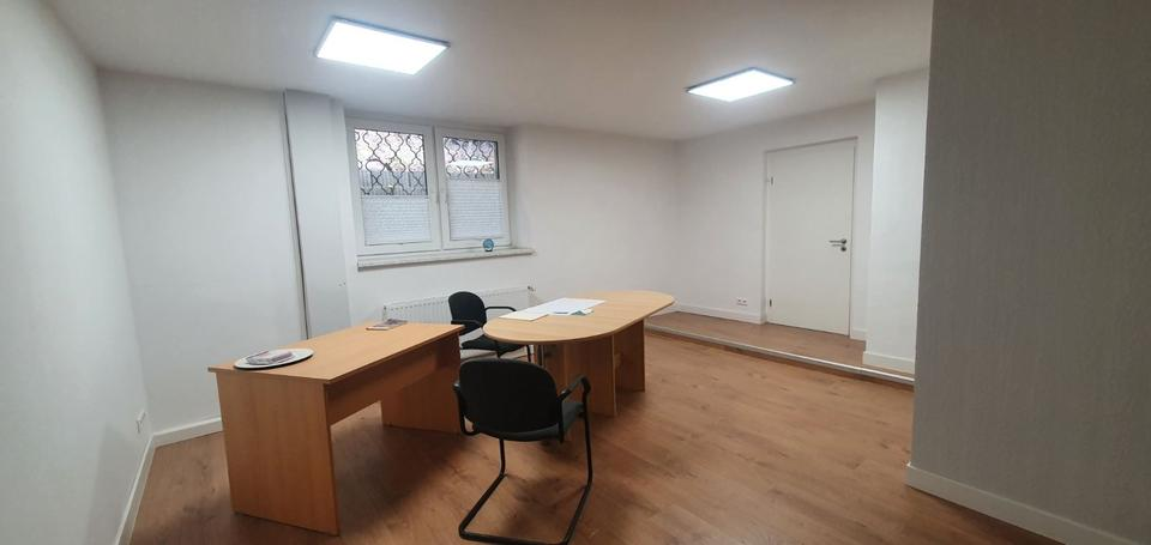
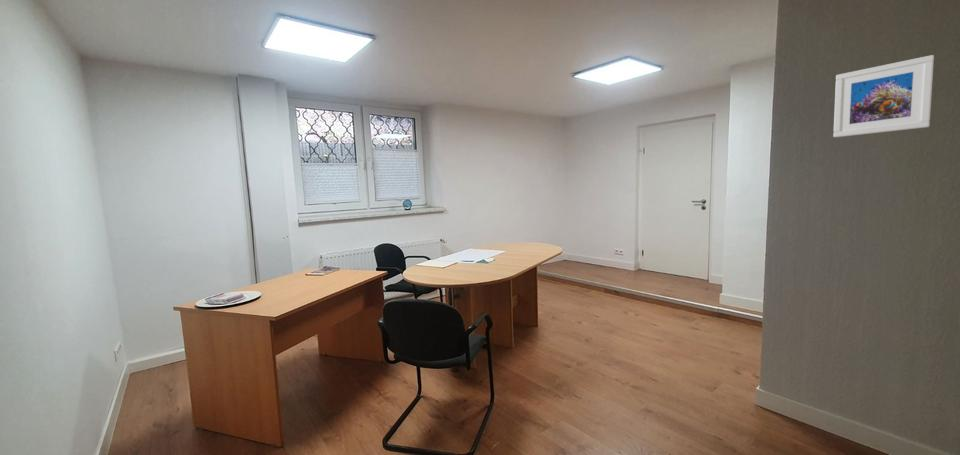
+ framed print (879, 99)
